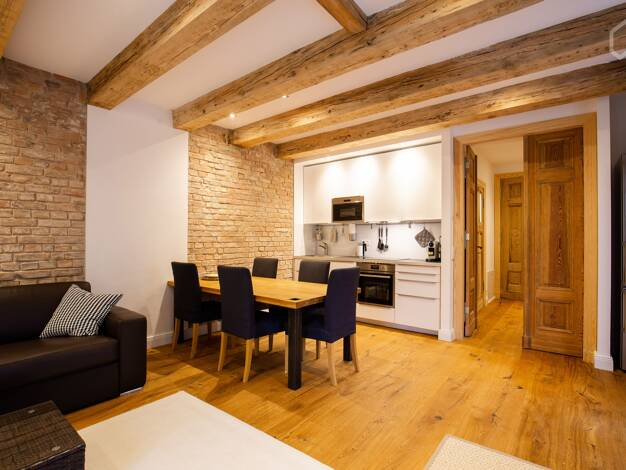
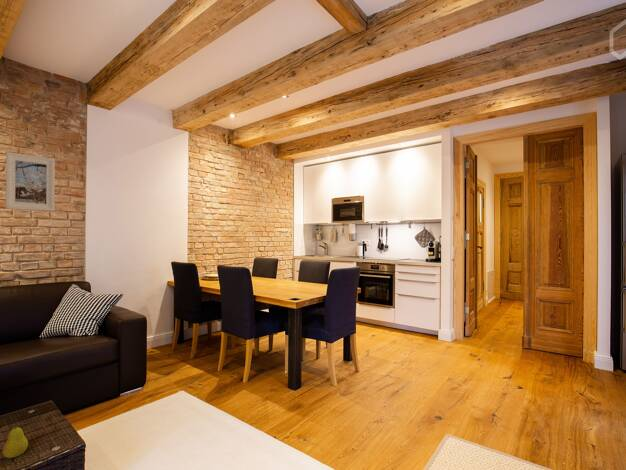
+ fruit (15, 439)
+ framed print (31, 182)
